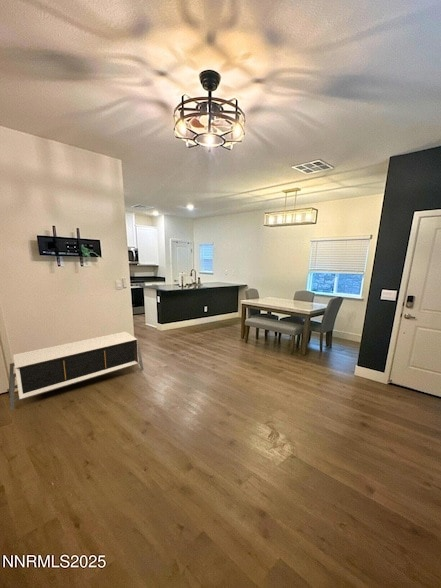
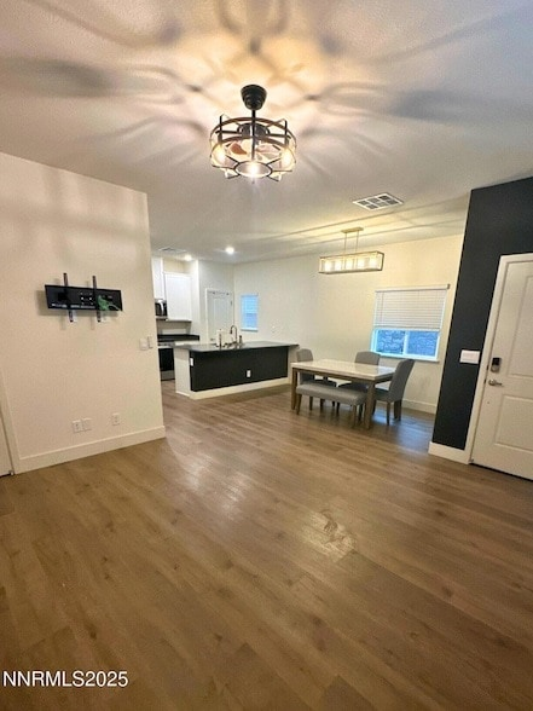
- media console (82, 364)
